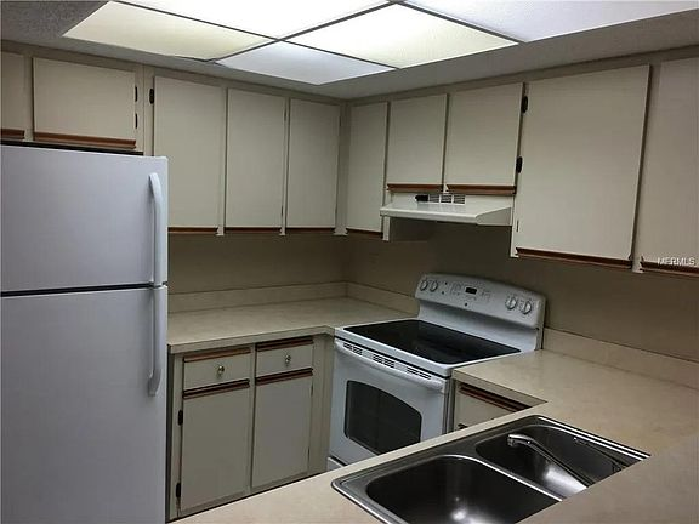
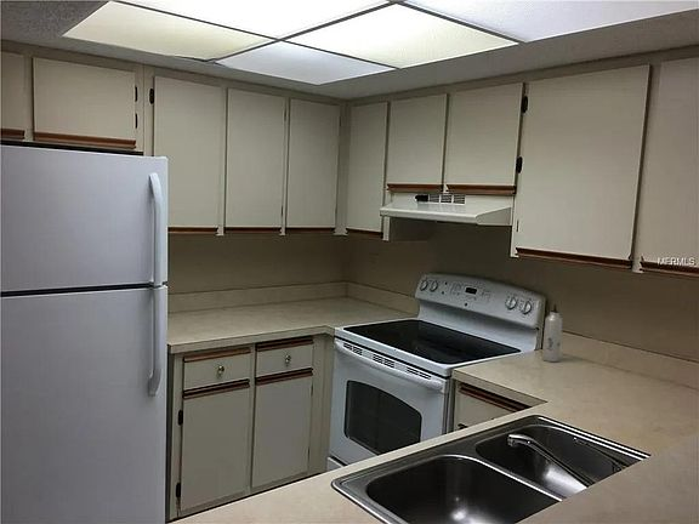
+ water bottle (552, 331)
